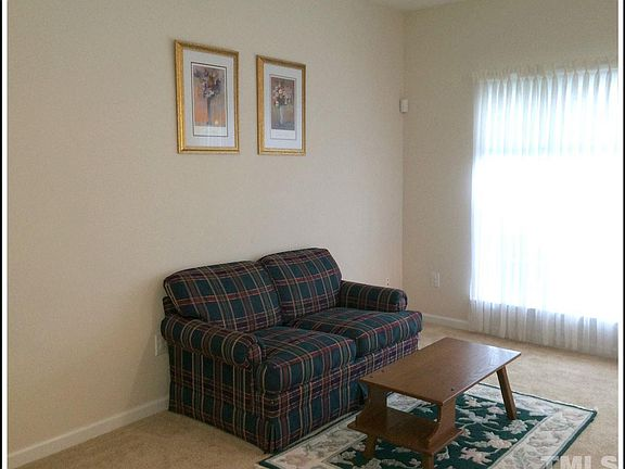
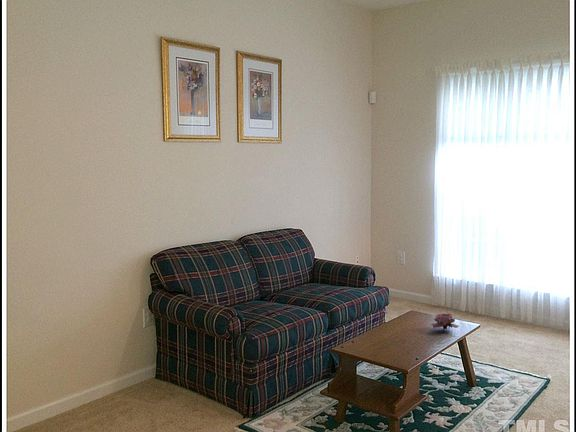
+ flower (443, 322)
